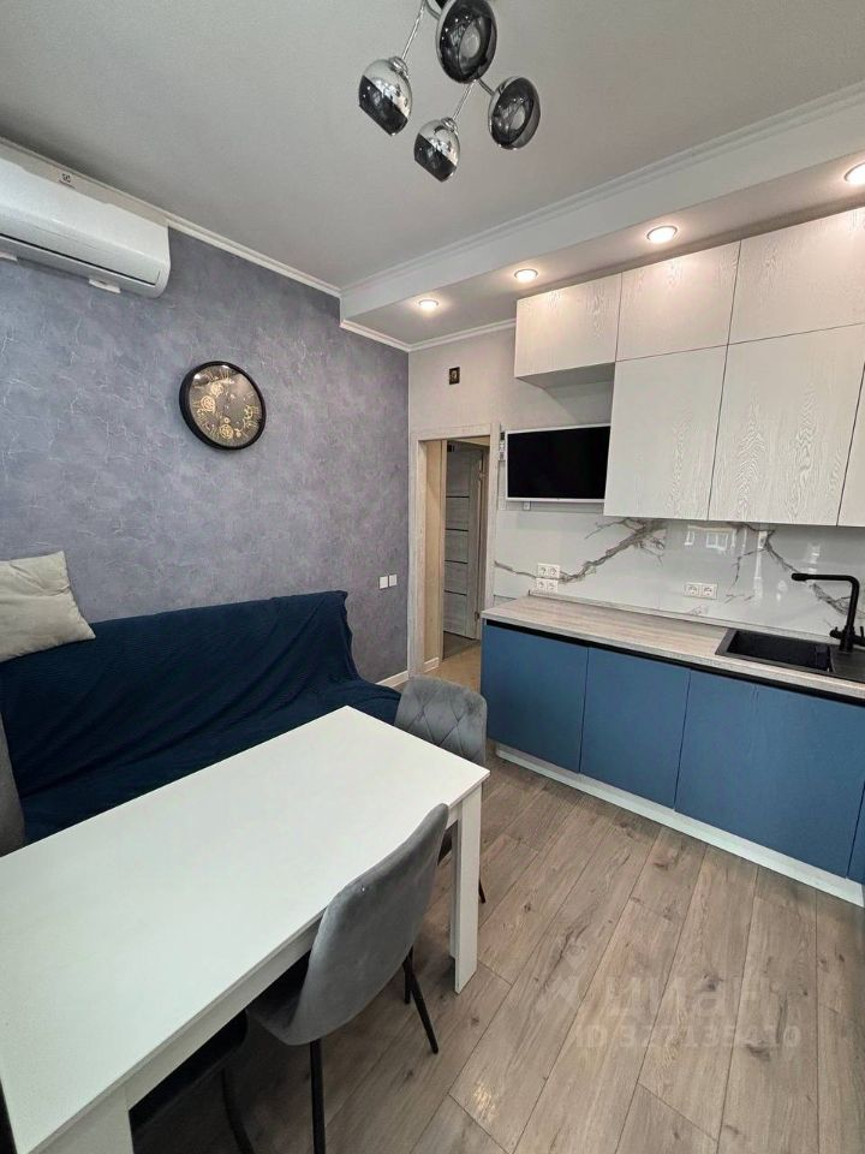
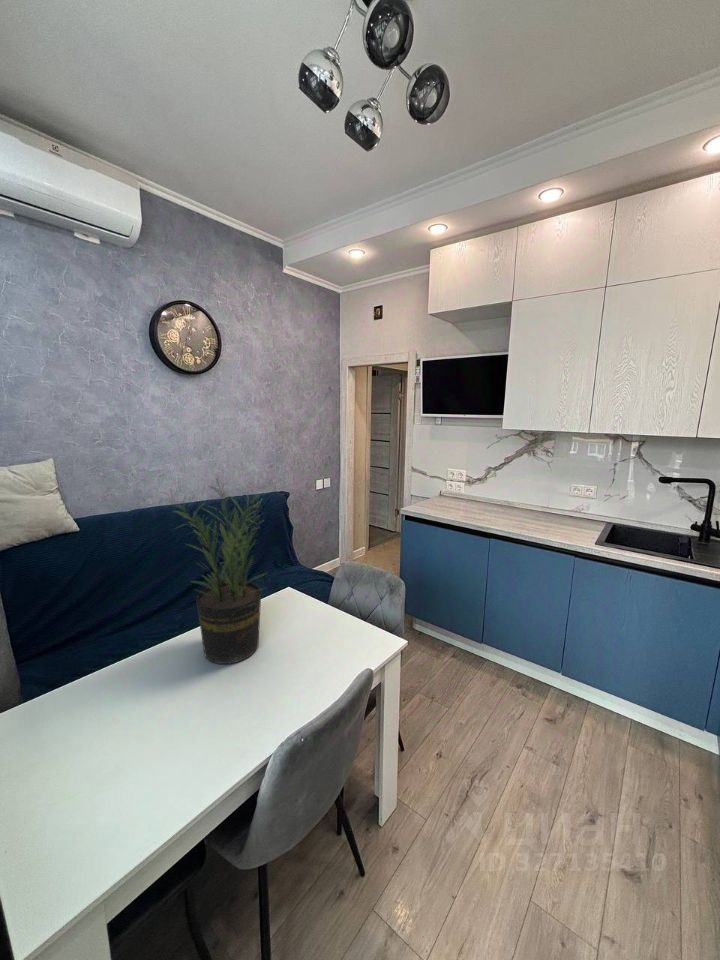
+ potted plant (224, 568)
